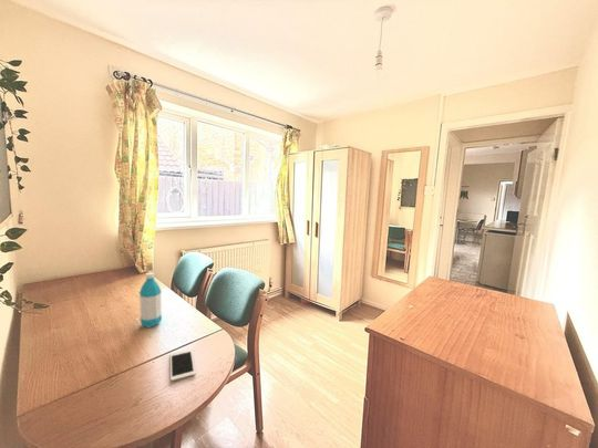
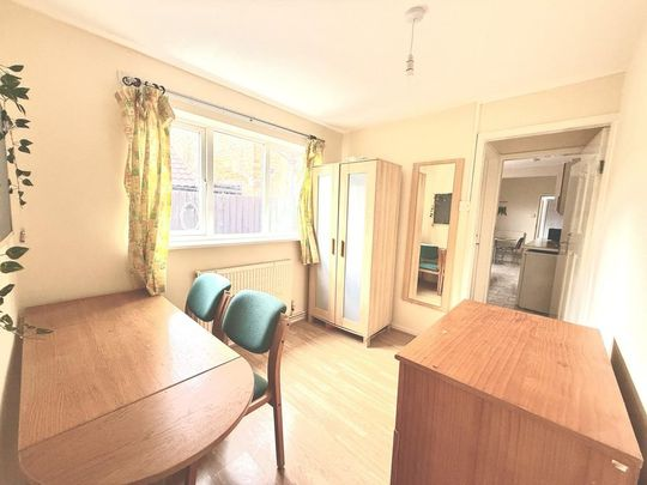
- water bottle (150, 299)
- cell phone (182, 363)
